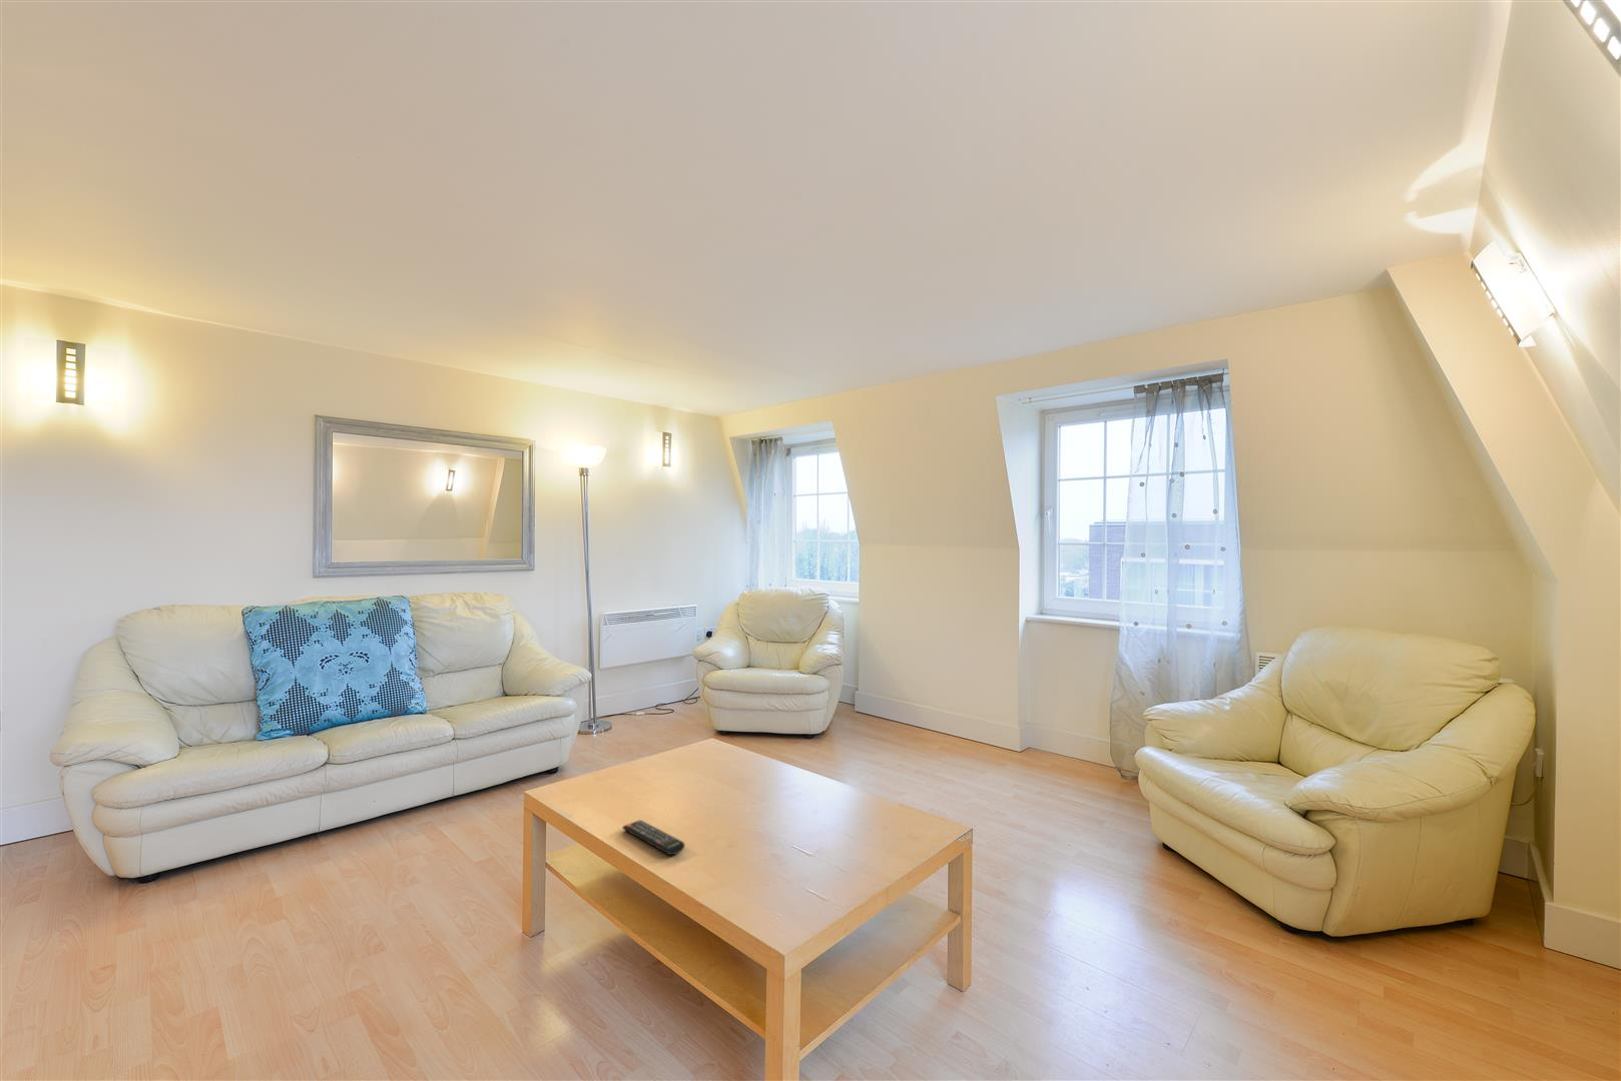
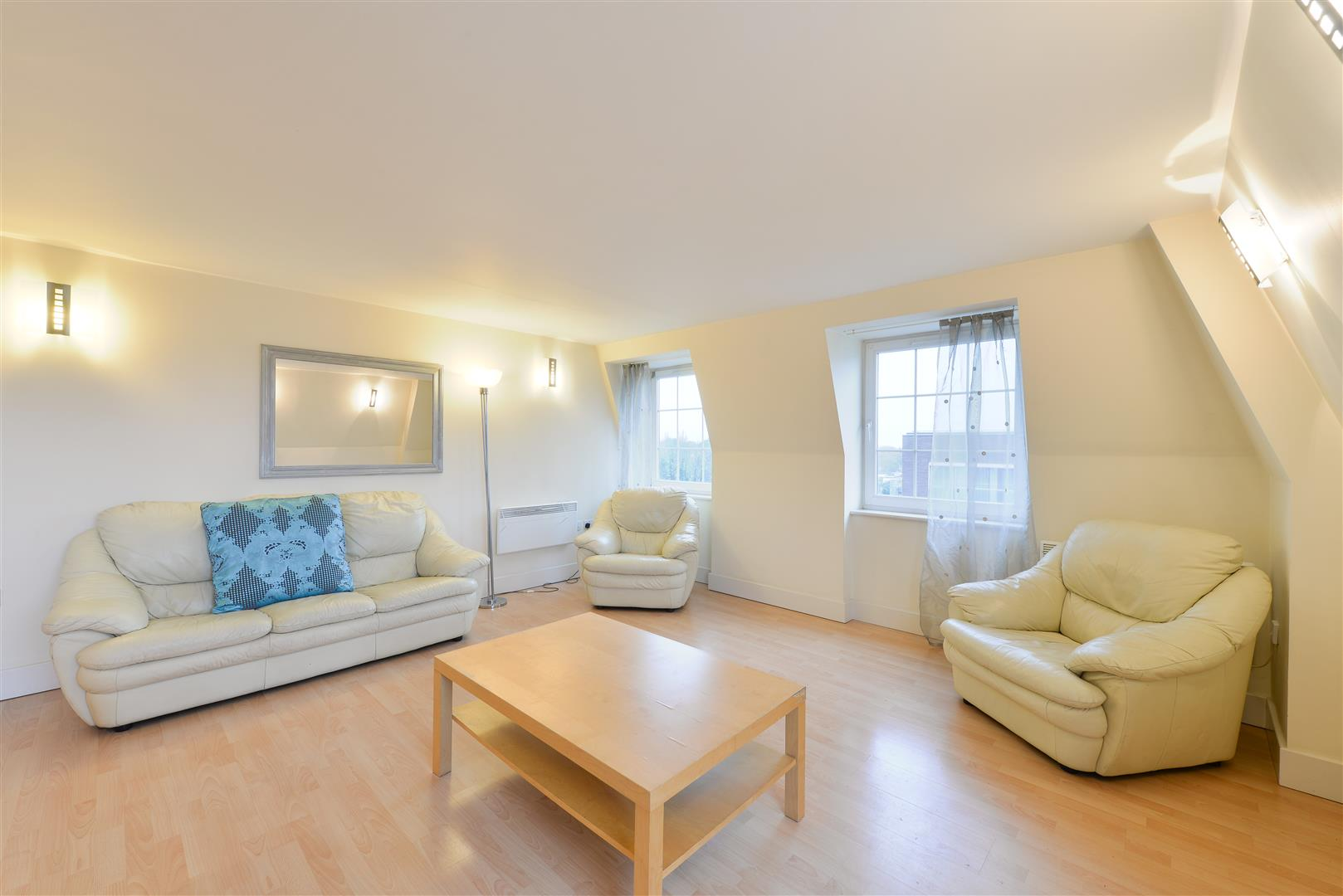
- remote control (652, 837)
